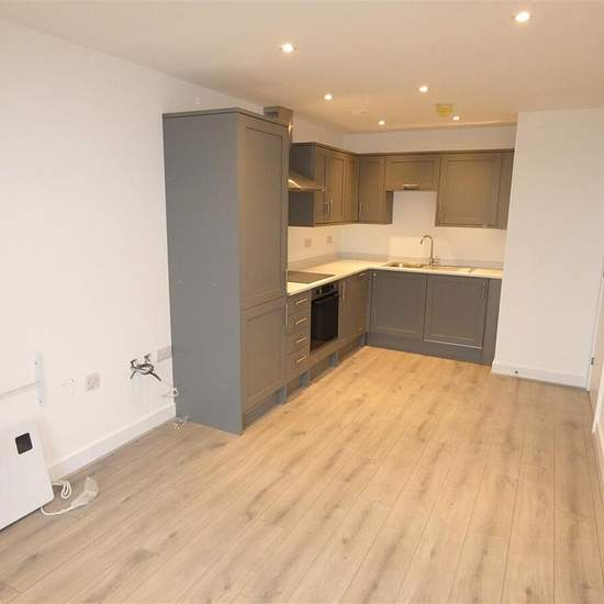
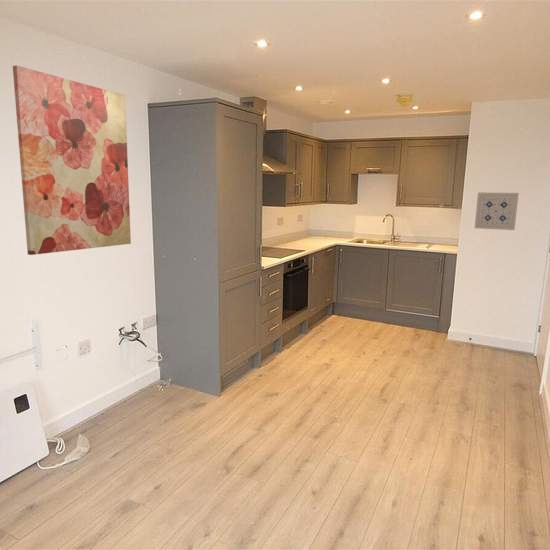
+ wall art (496, 211)
+ wall art (80, 168)
